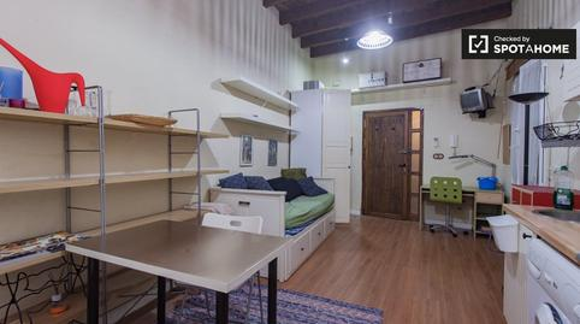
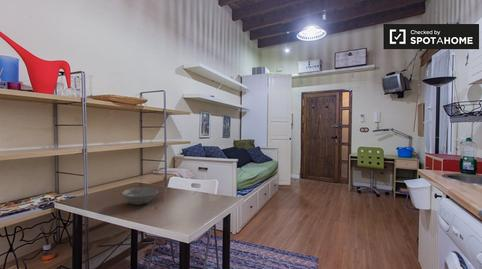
+ bowl (140, 196)
